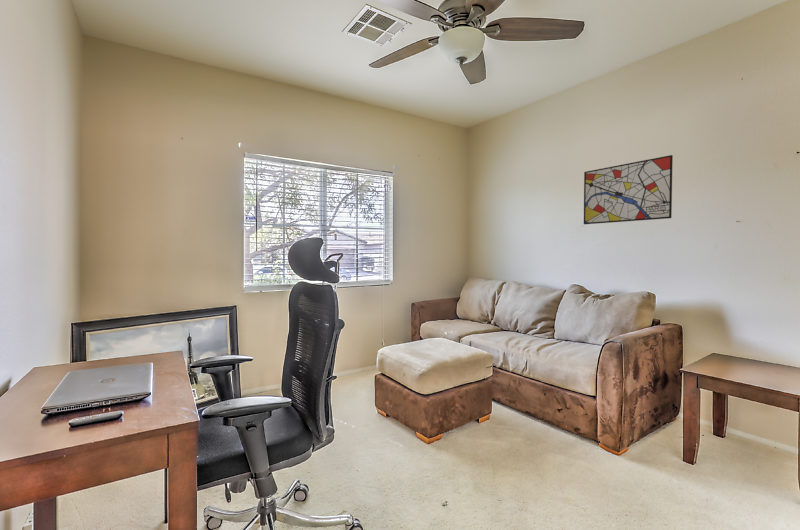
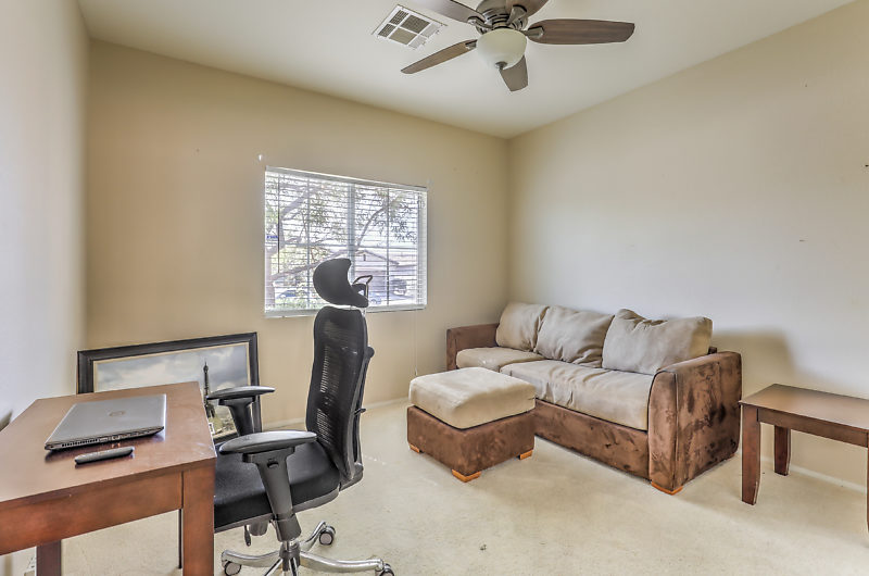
- wall art (623, 192)
